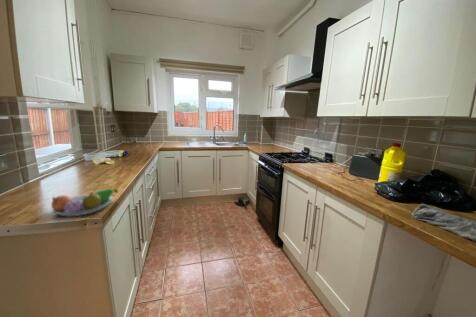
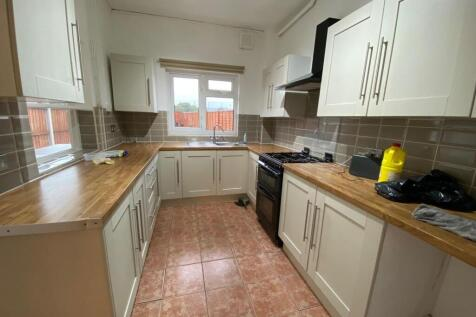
- fruit bowl (85, 197)
